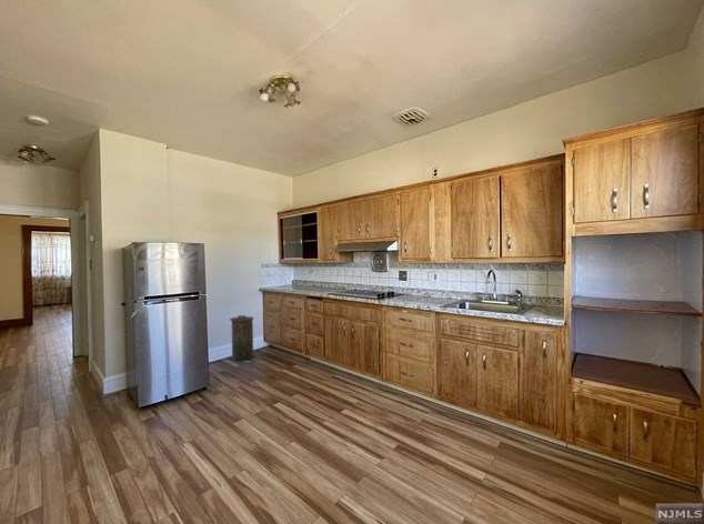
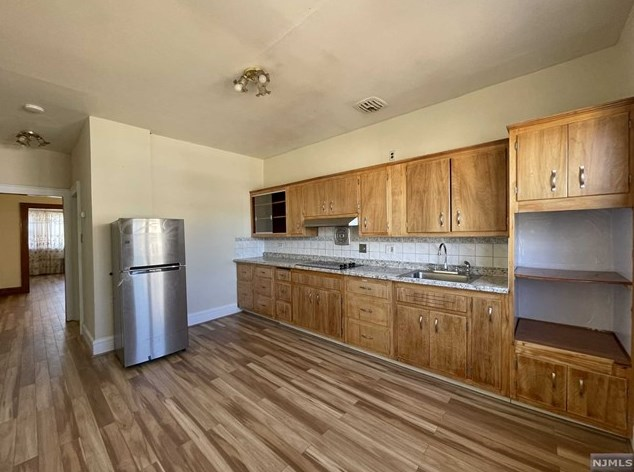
- trash bin (242, 335)
